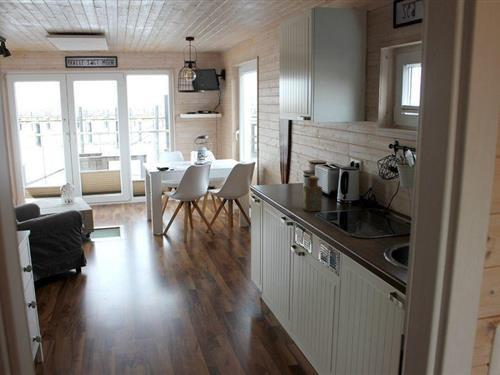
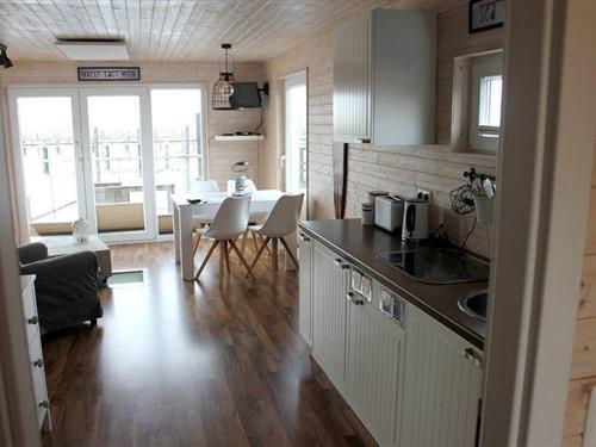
- bottle (312, 193)
